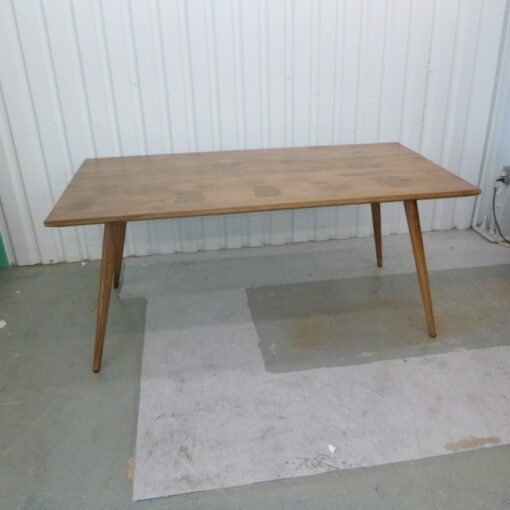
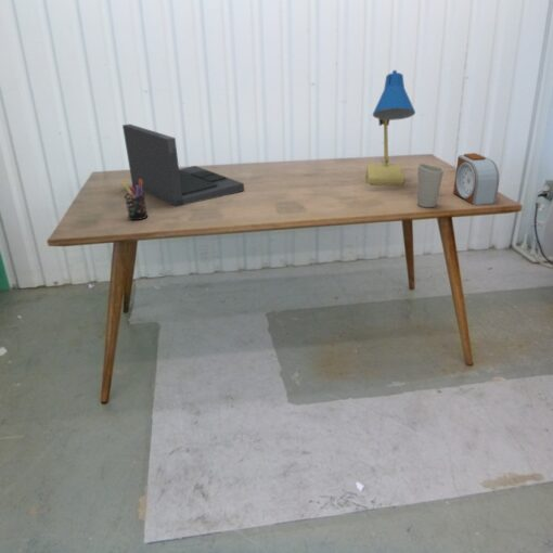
+ cup (428, 184)
+ desk lamp (387, 125)
+ pen holder (137, 197)
+ laptop (177, 157)
+ alarm clock (475, 177)
